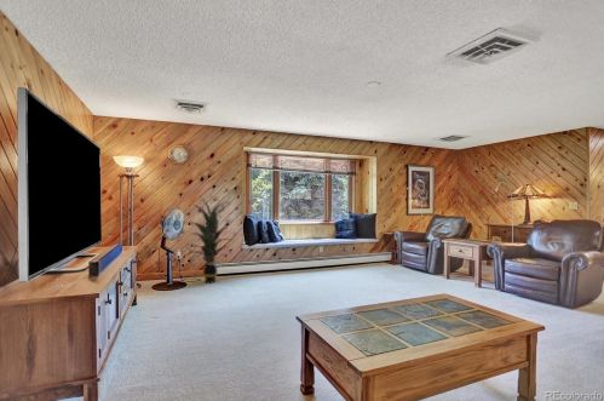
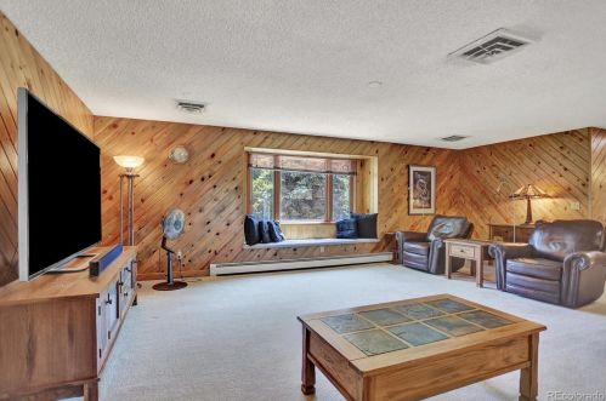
- indoor plant (207, 240)
